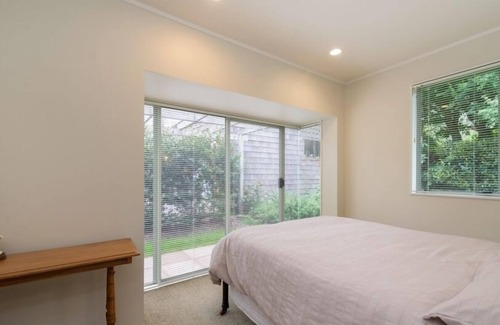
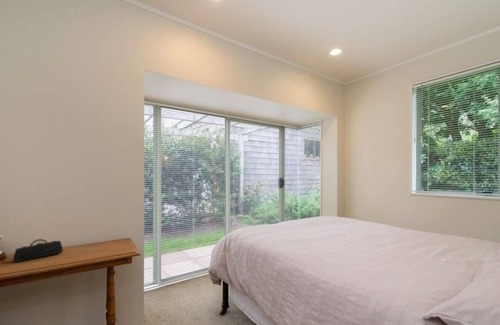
+ pencil case (39, 247)
